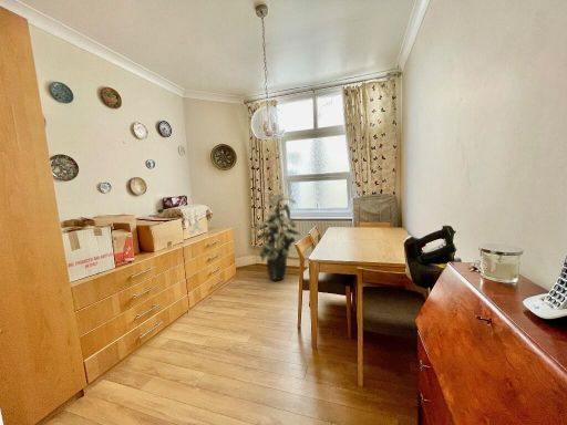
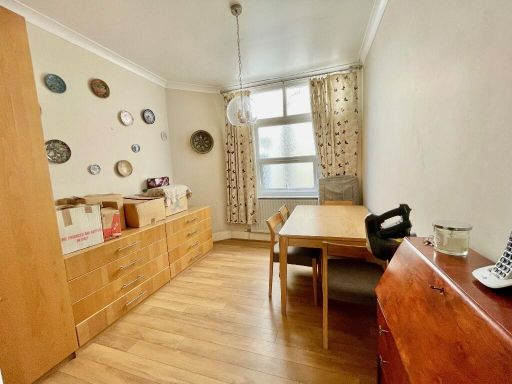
- indoor plant (275, 234)
